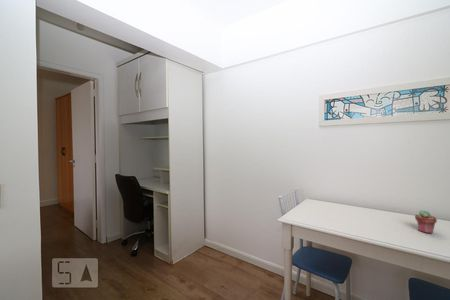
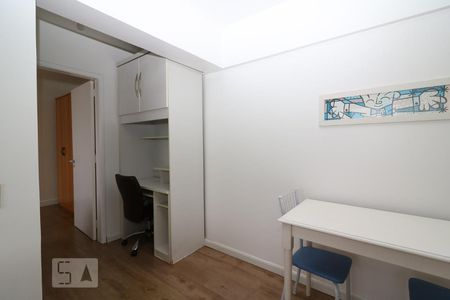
- potted succulent (425, 220)
